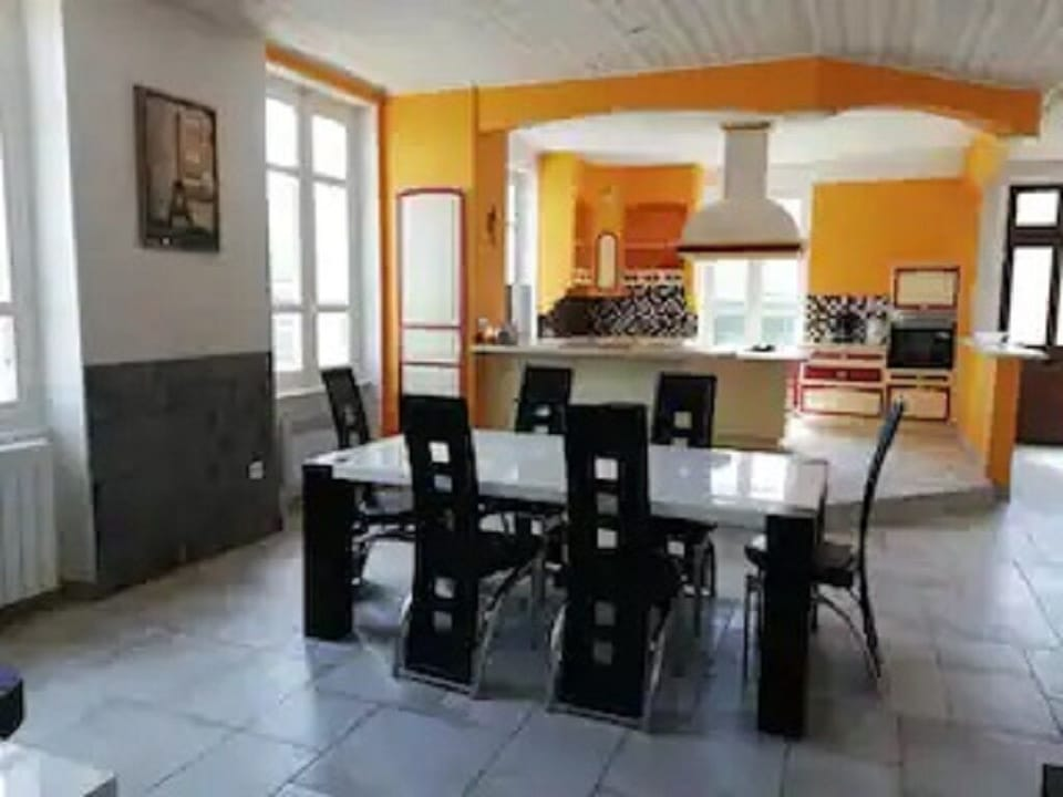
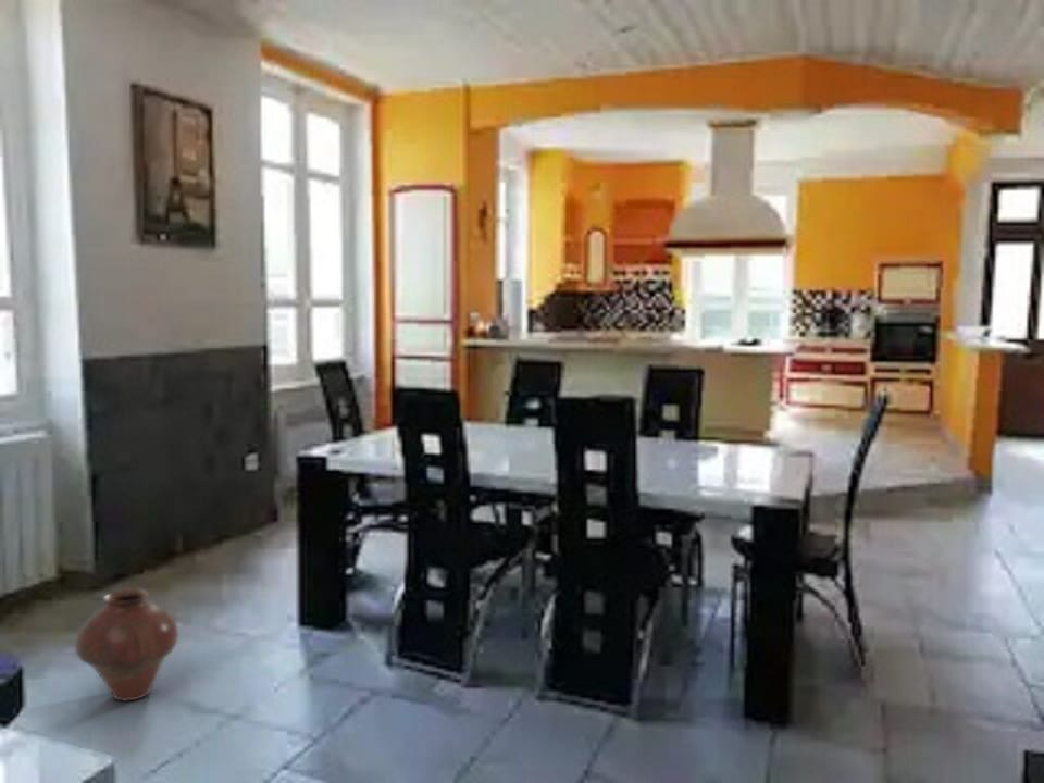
+ vase (127, 644)
